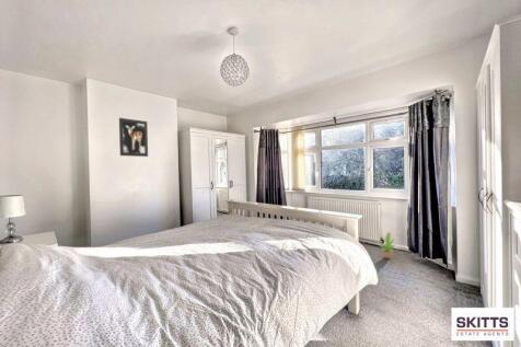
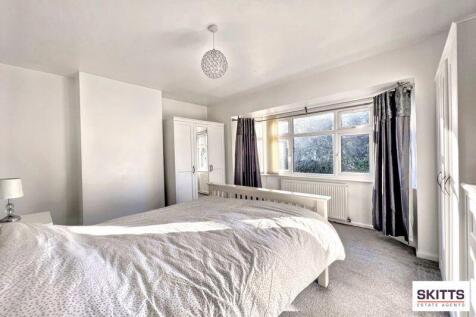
- wall art (134, 138)
- potted plant (387, 245)
